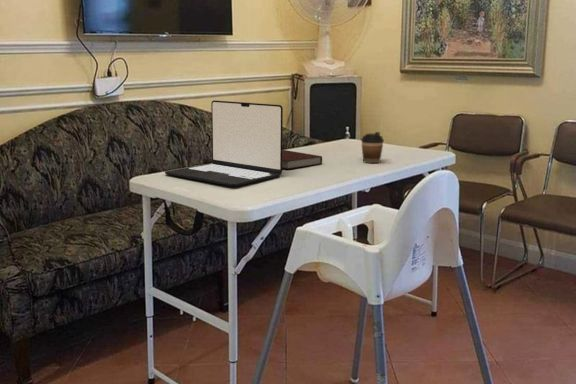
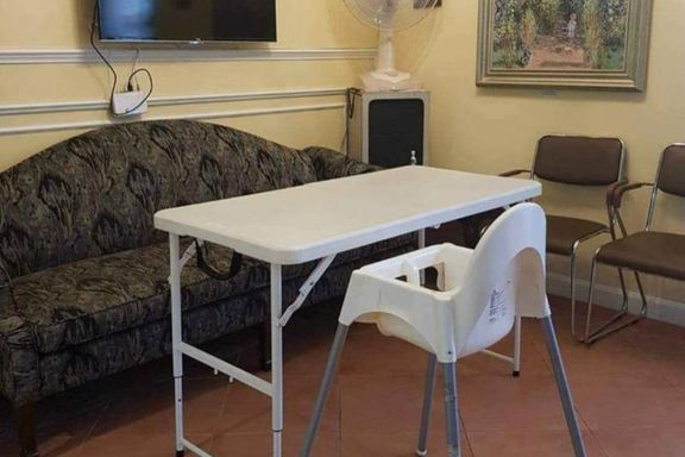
- notebook (283, 158)
- coffee cup (372, 147)
- laptop (222, 140)
